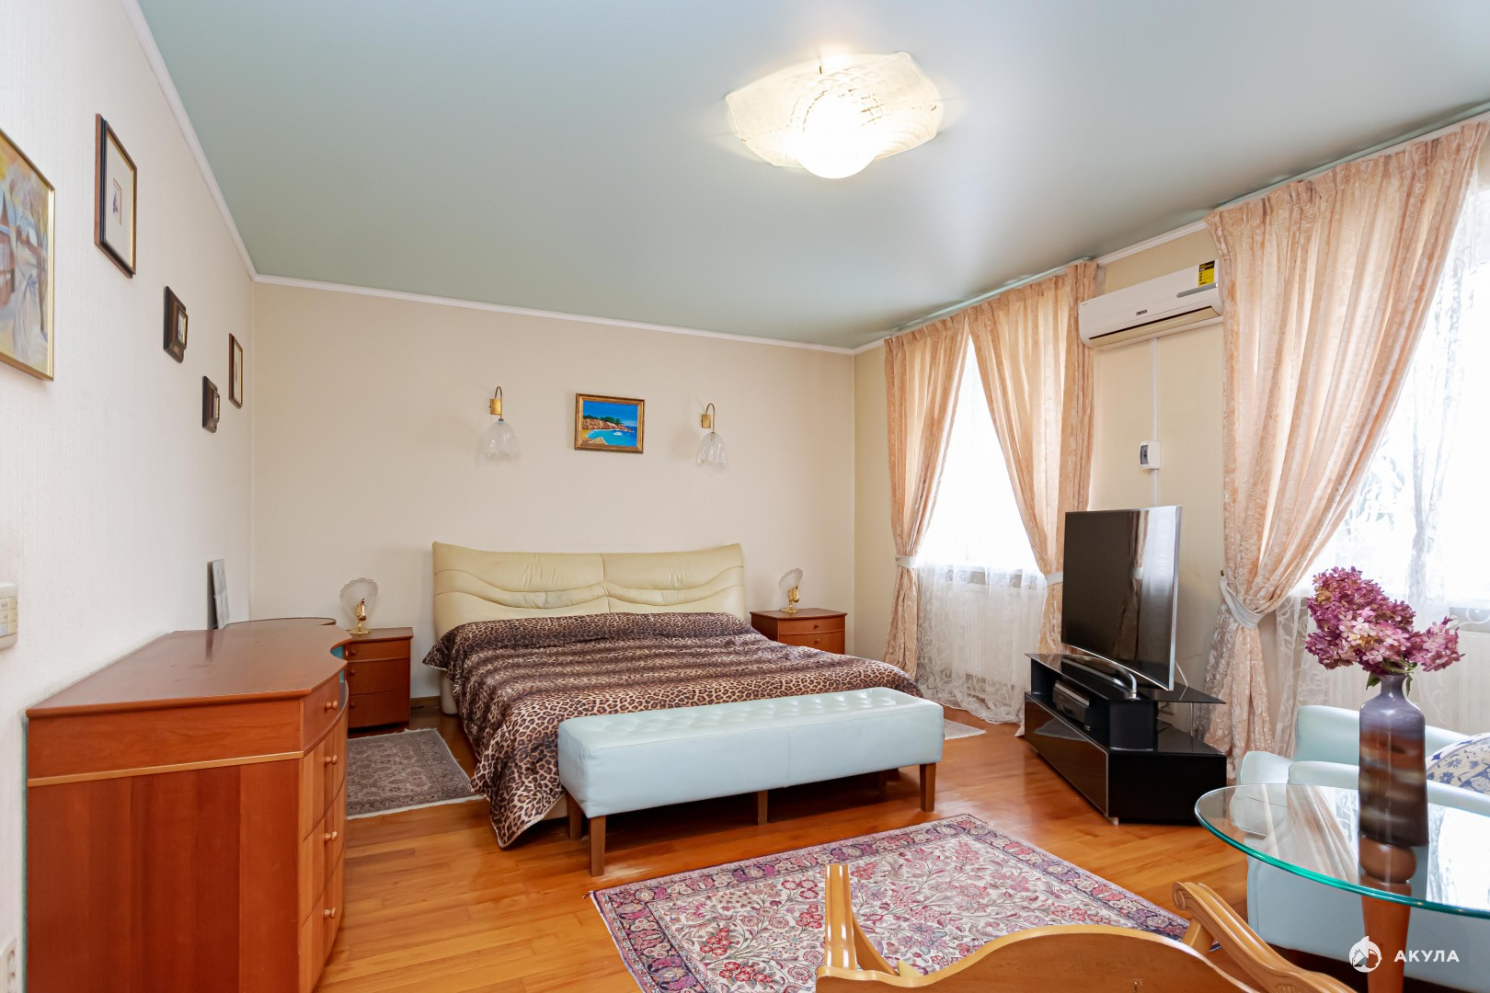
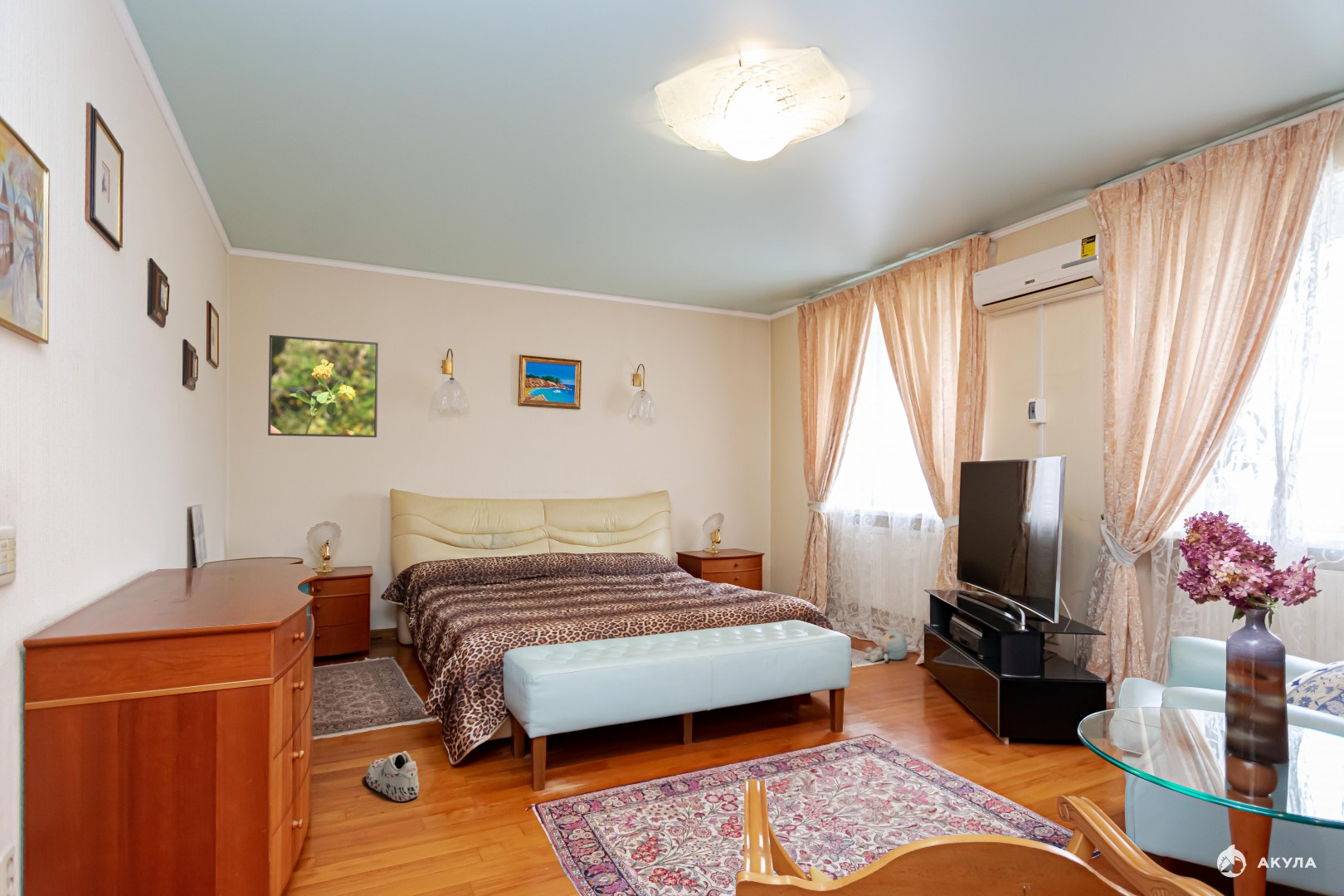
+ plush toy (886, 645)
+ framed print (324, 387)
+ shoe (392, 768)
